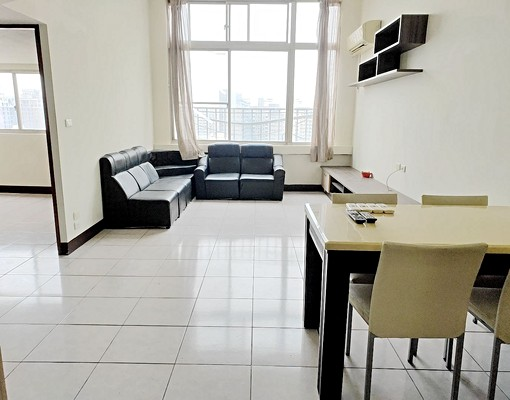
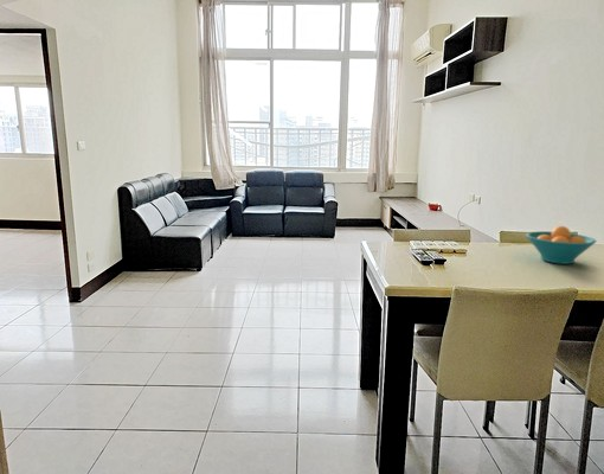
+ fruit bowl (559, 243)
